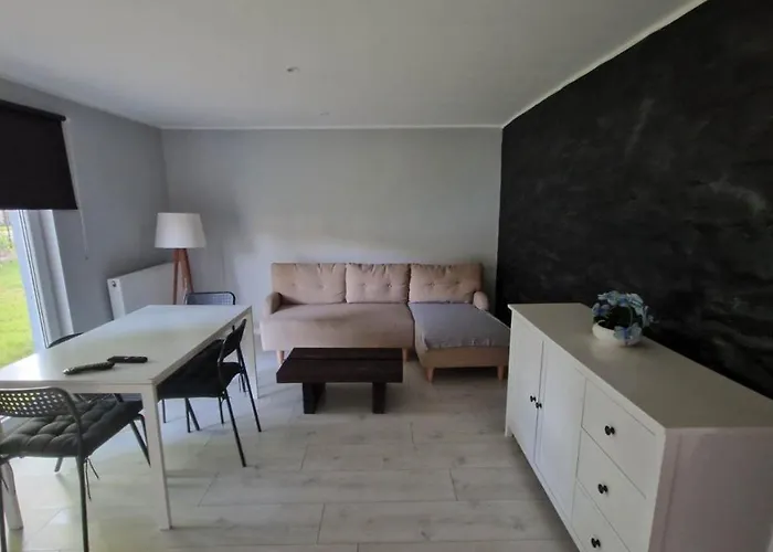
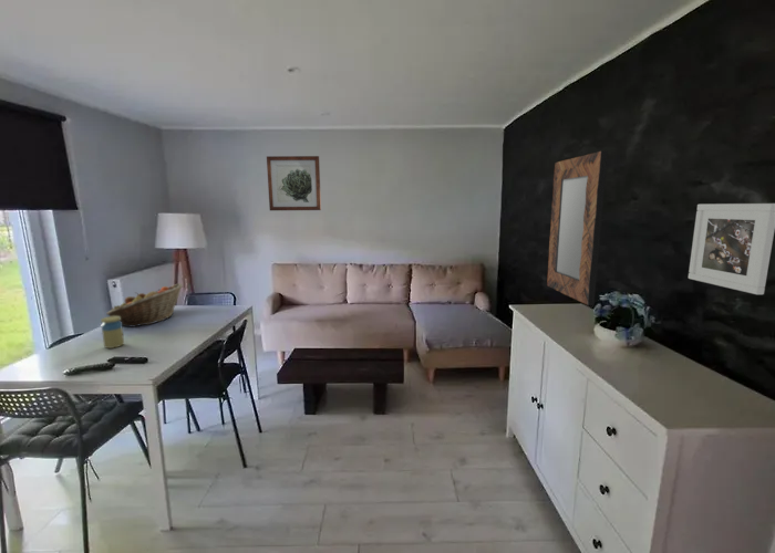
+ wall art (293, 184)
+ jar (112, 332)
+ home mirror (572, 228)
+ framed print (727, 246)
+ fruit basket (147, 303)
